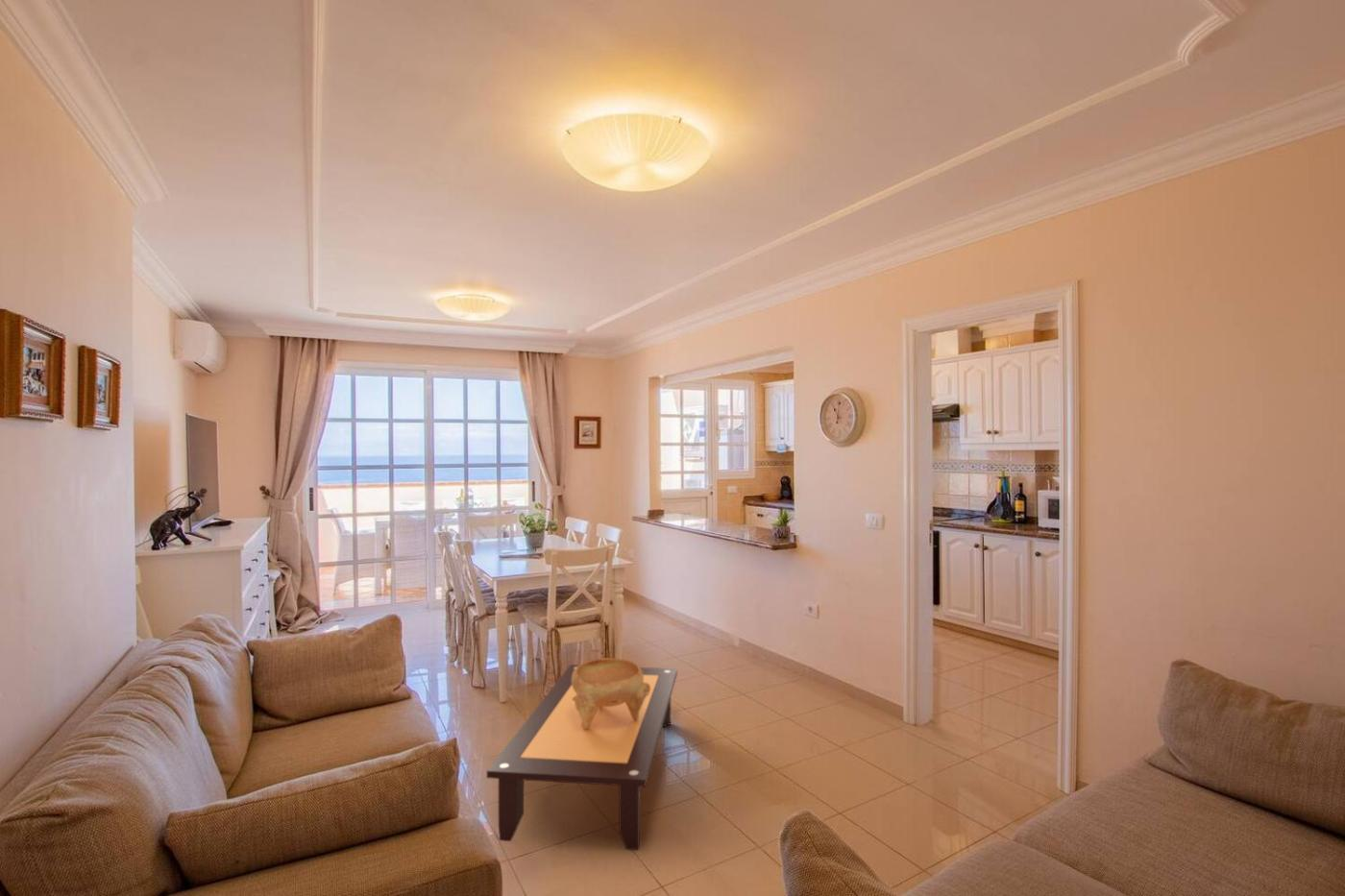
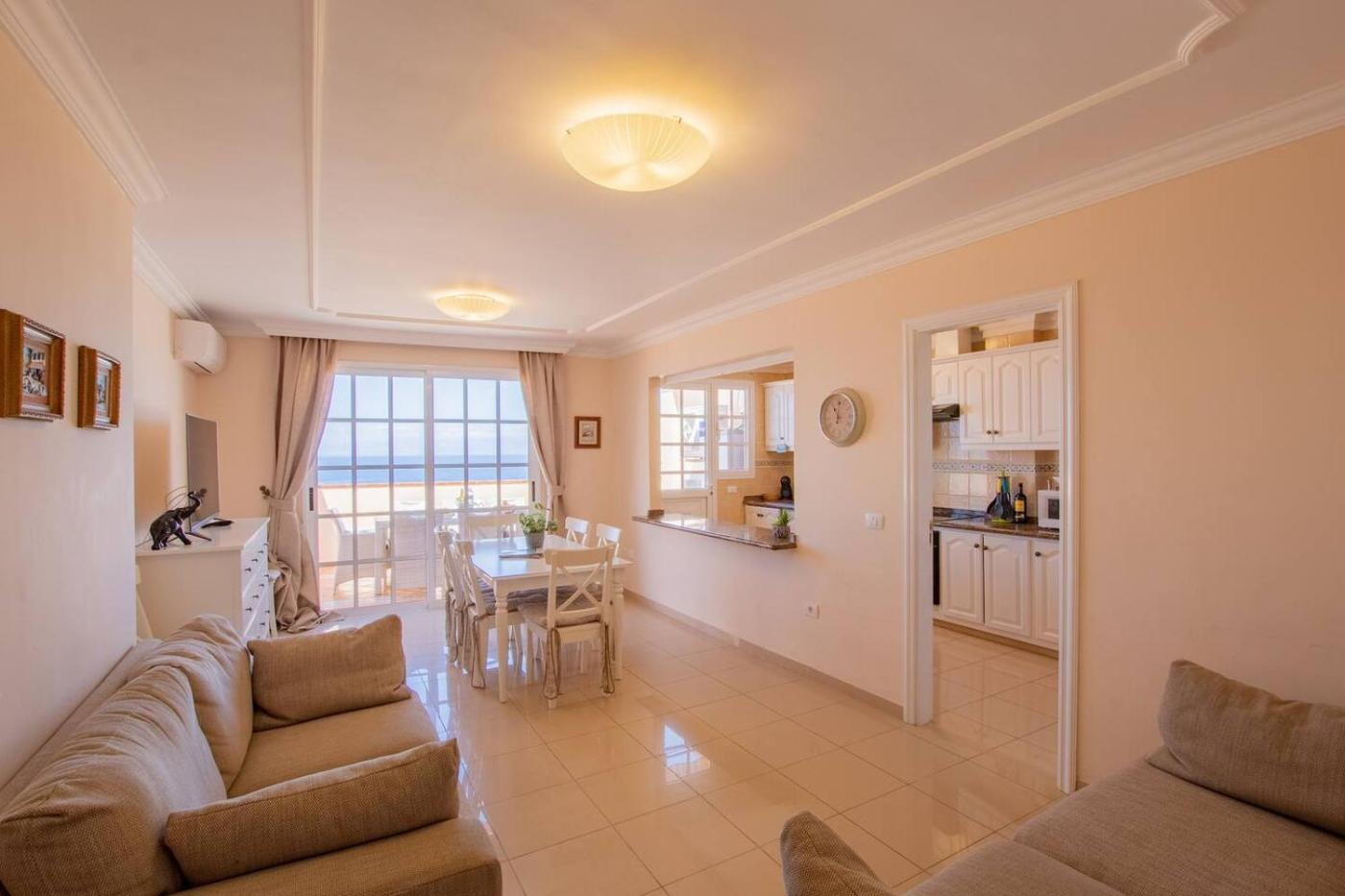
- decorative bowl (603, 692)
- coffee table (599, 740)
